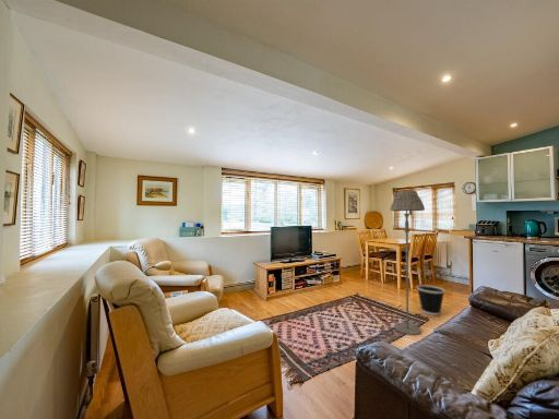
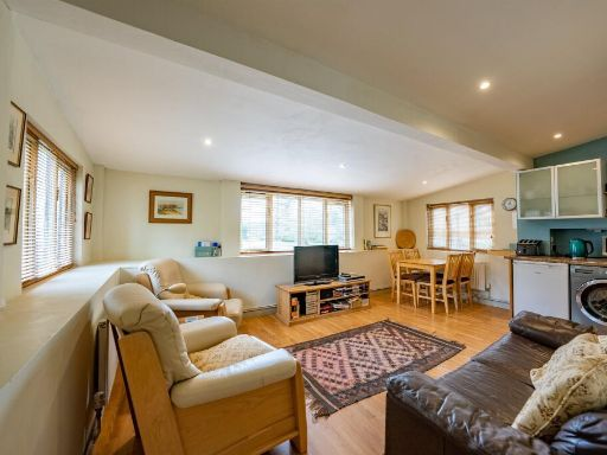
- floor lamp (407, 259)
- wastebasket (430, 300)
